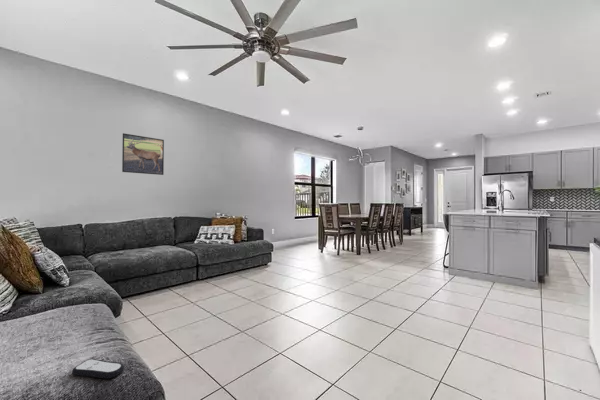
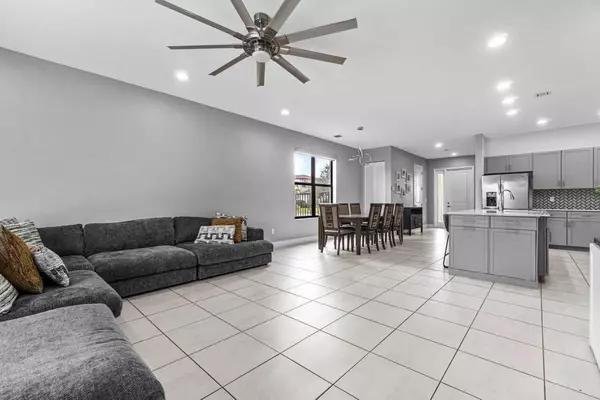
- remote control (99, 368)
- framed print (144, 155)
